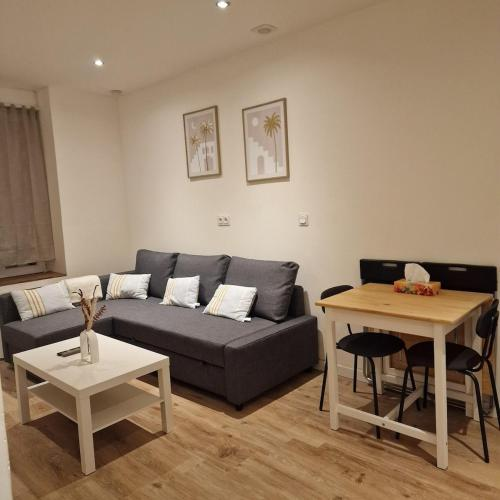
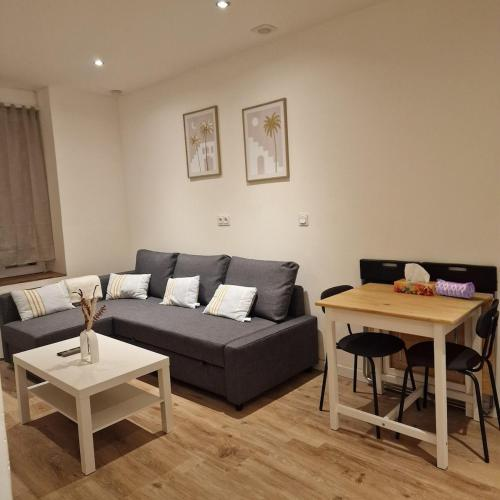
+ pencil case (454, 288)
